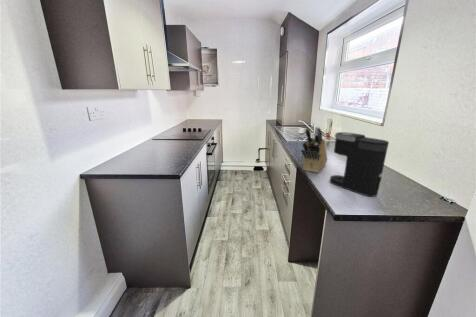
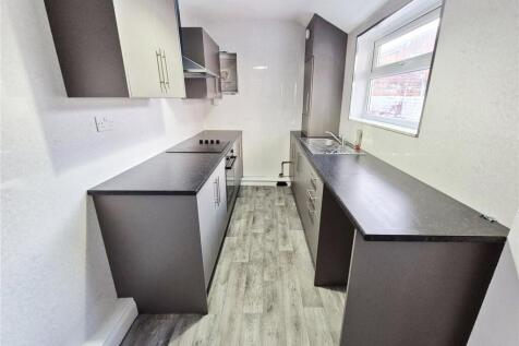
- coffee maker (355, 162)
- knife block (315, 147)
